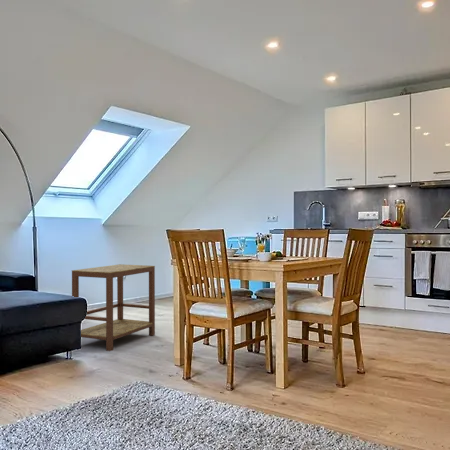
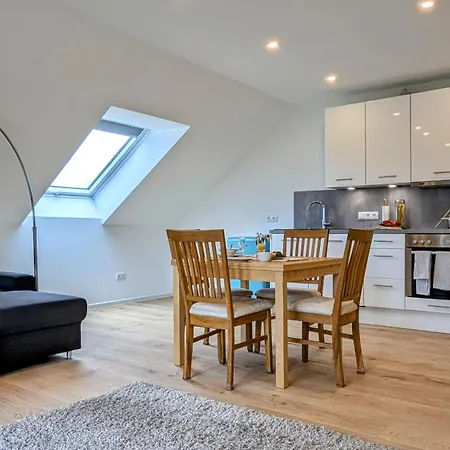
- side table (115, 304)
